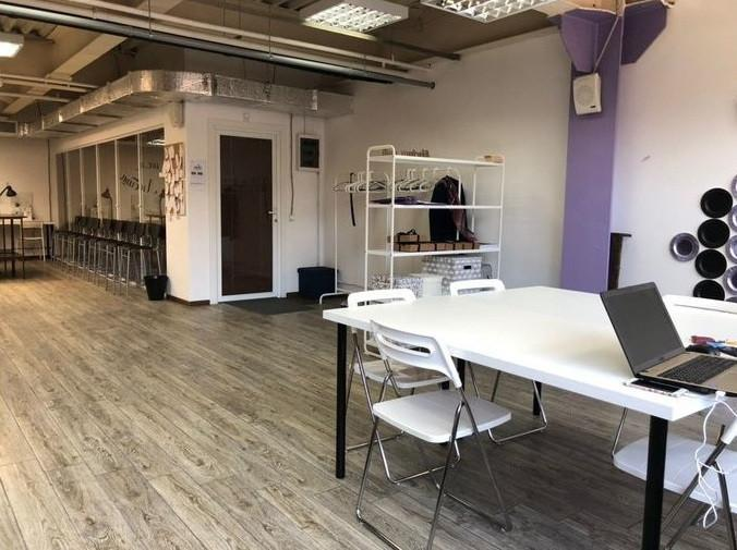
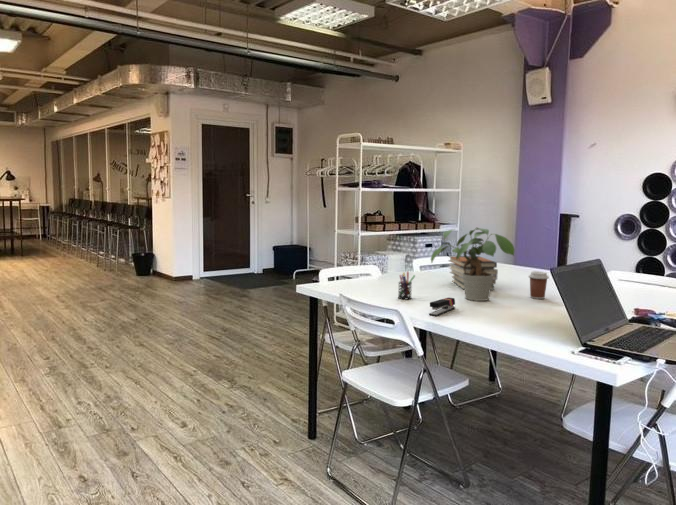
+ book stack (470, 270)
+ coffee cup (538, 285)
+ stapler (442, 305)
+ pen holder (406, 284)
+ potted plant (468, 263)
